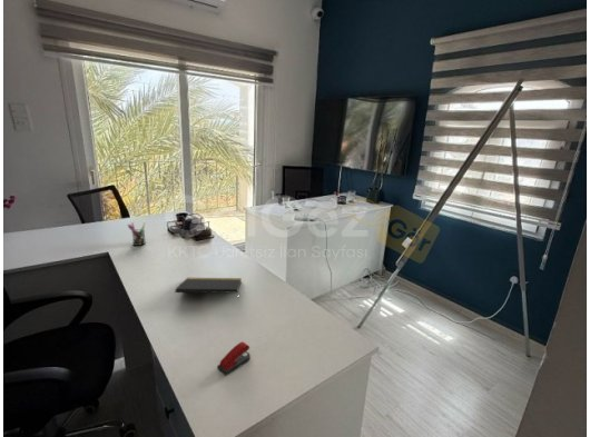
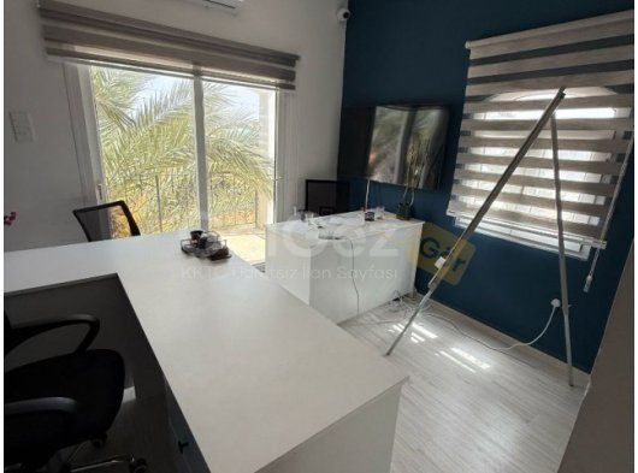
- pen holder (138, 232)
- stapler (235, 356)
- notepad (210, 285)
